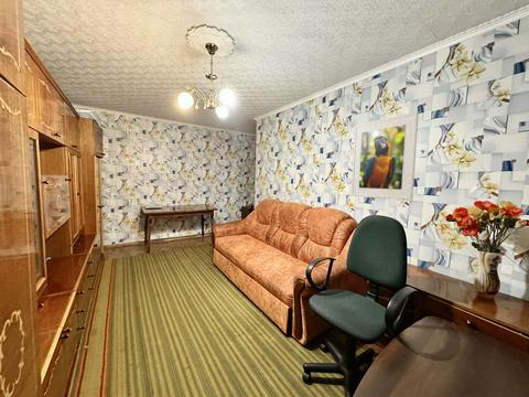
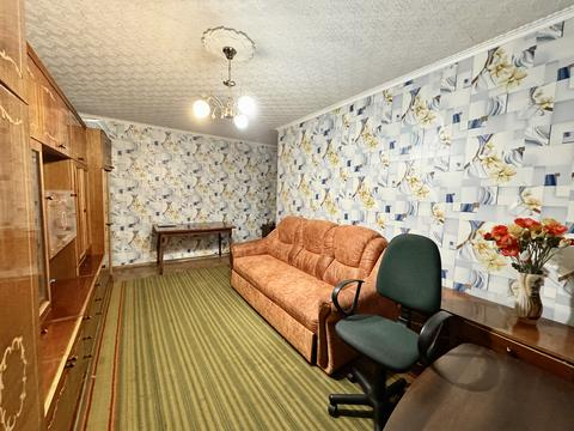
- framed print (380, 159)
